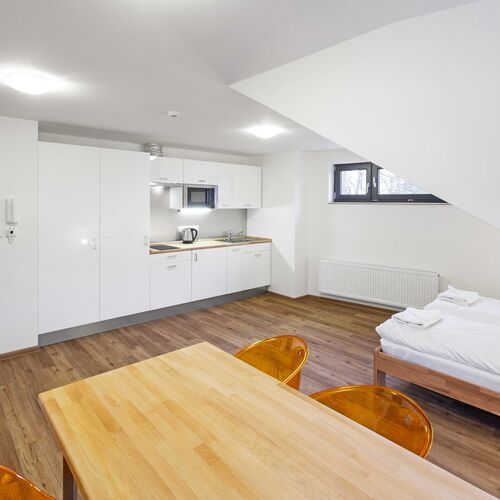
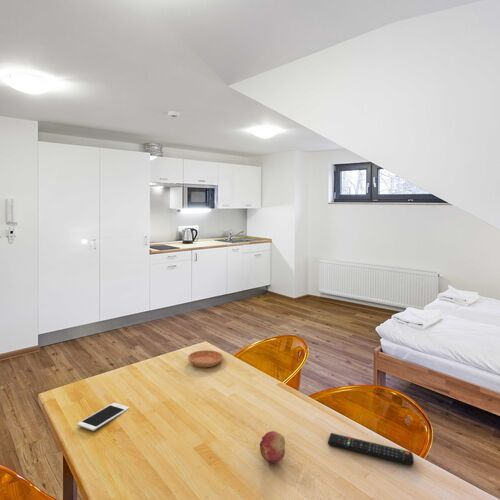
+ cell phone (104, 415)
+ saucer (205, 359)
+ fruit (272, 447)
+ remote control (369, 449)
